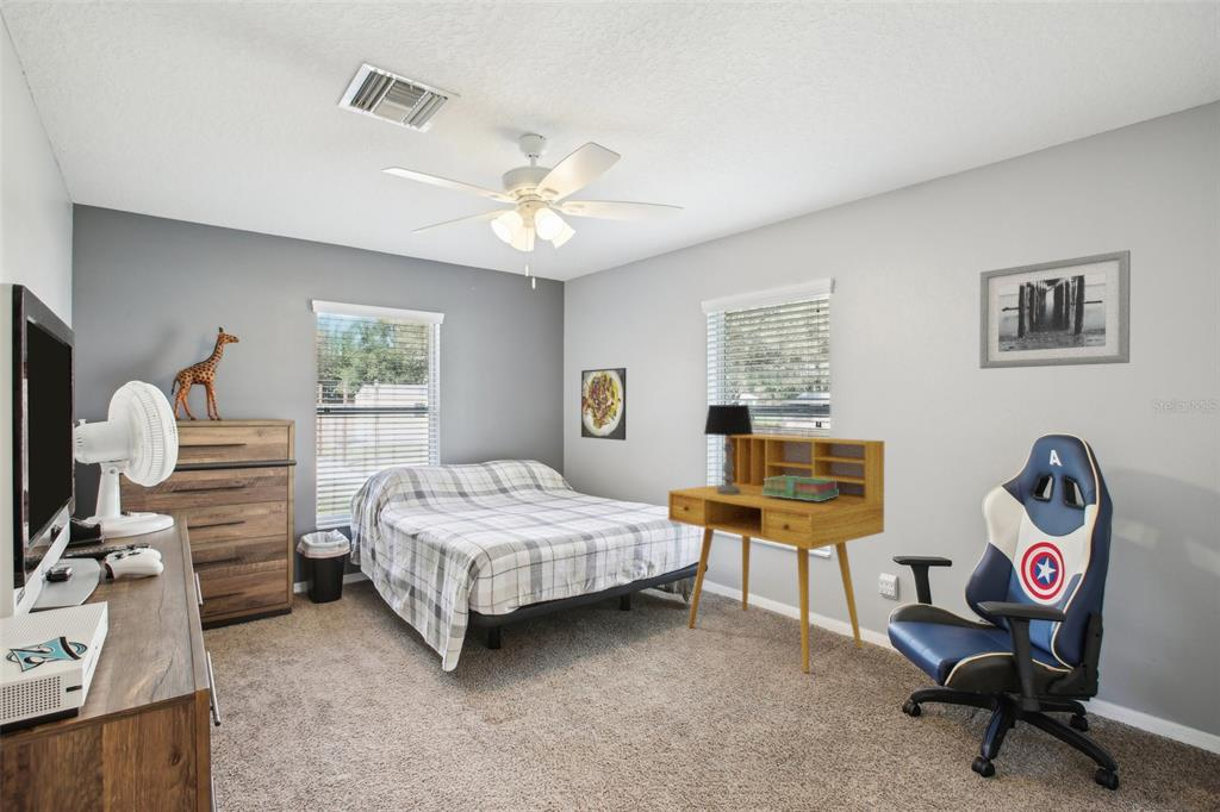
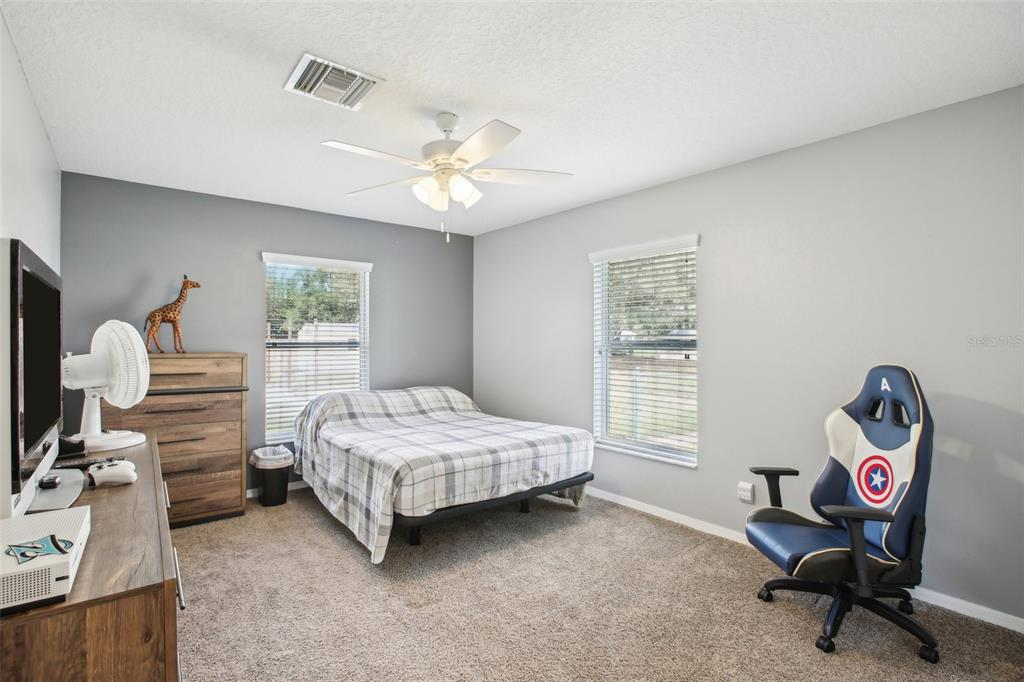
- desk (770, 537)
- table lamp (728, 445)
- wall art (1048, 313)
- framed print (602, 404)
- stack of books (799, 487)
